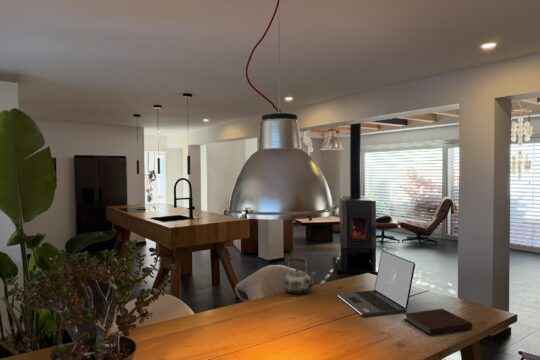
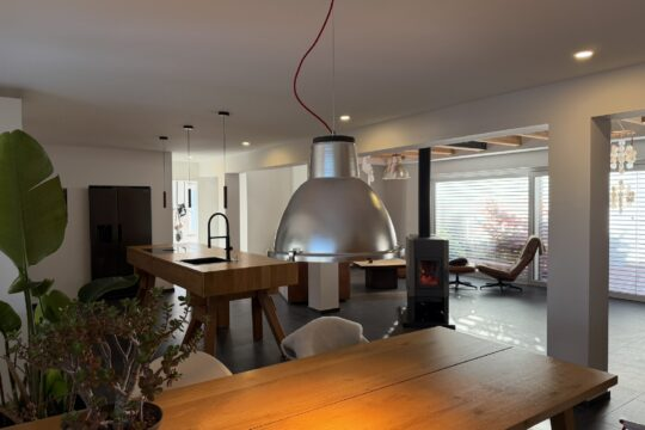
- notebook (436, 321)
- laptop (376, 280)
- kettle (300, 274)
